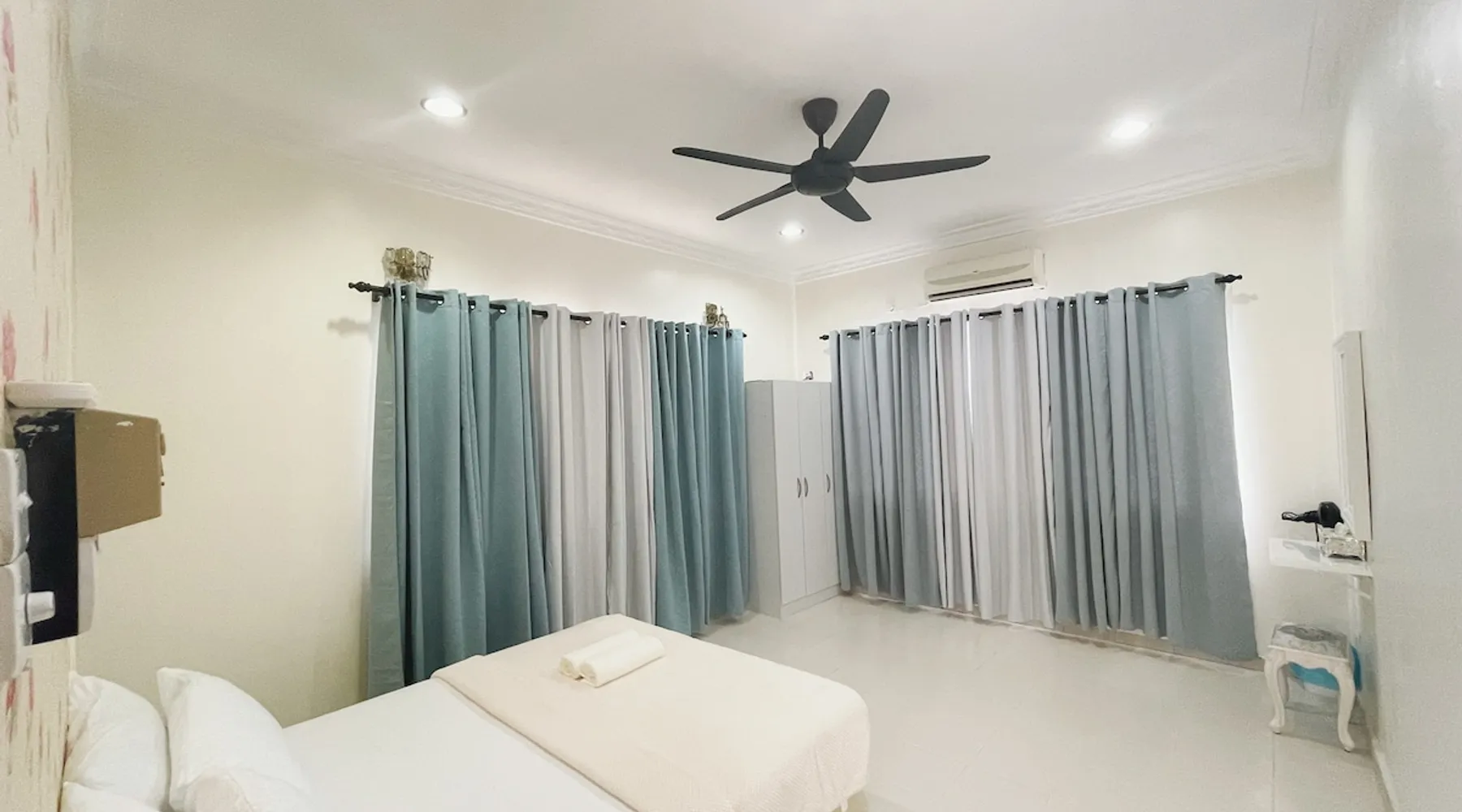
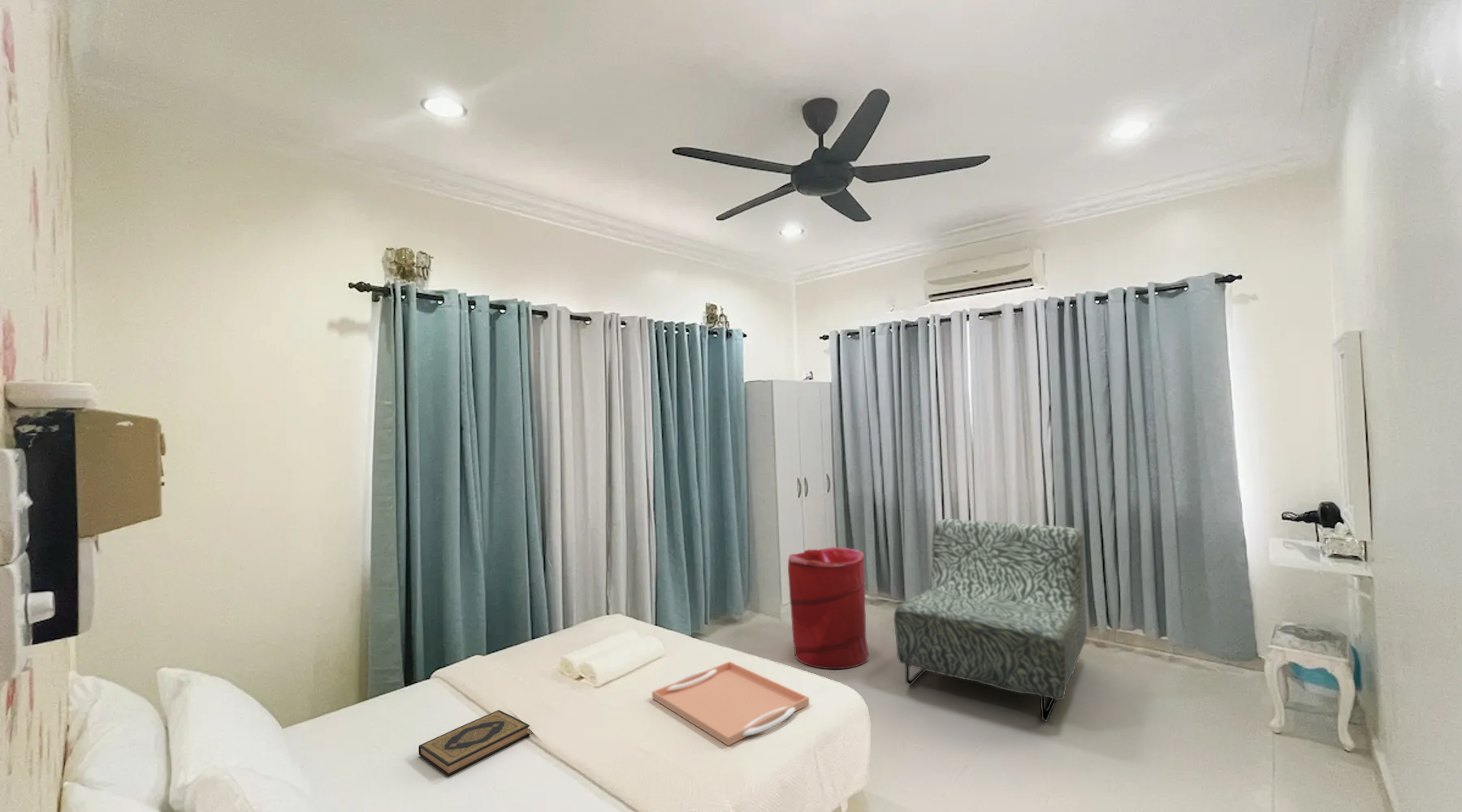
+ serving tray (729, 698)
+ armchair (993, 603)
+ laundry hamper (827, 602)
+ hardback book (475, 740)
